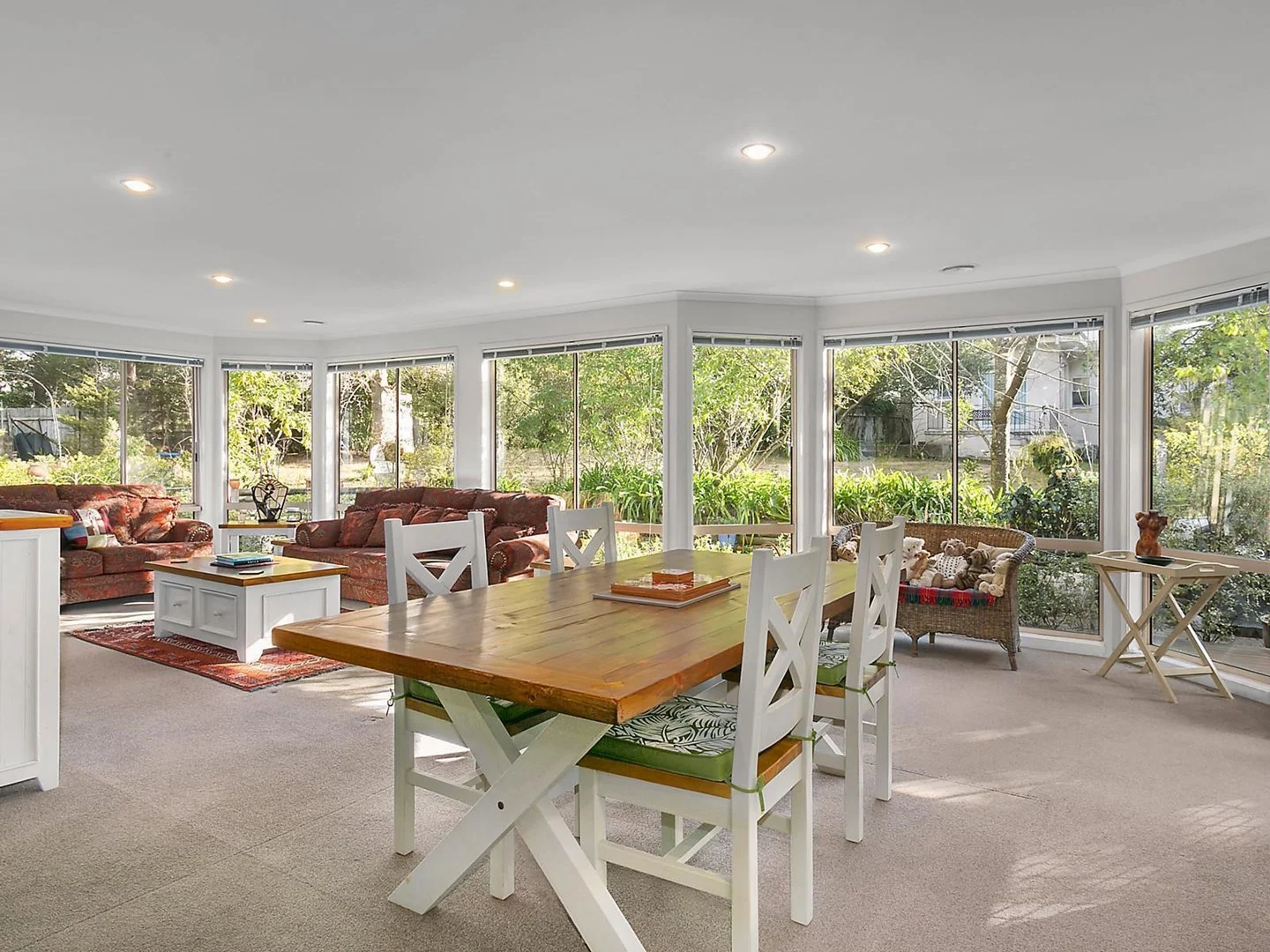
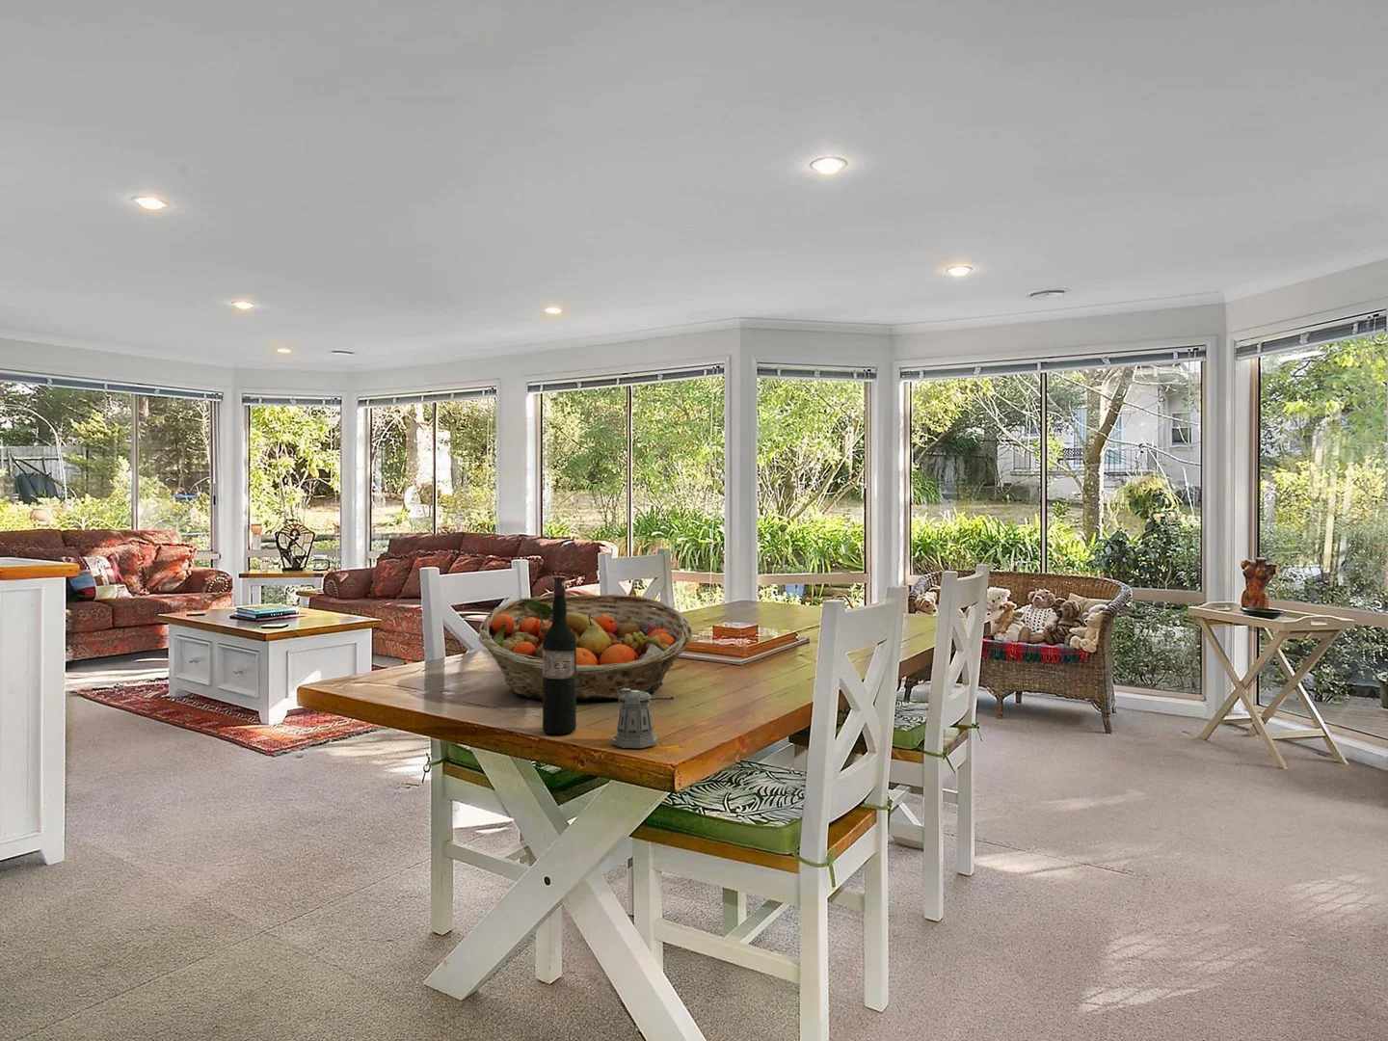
+ pepper shaker (639, 715)
+ wine bottle (560, 654)
+ fruit basket (586, 644)
